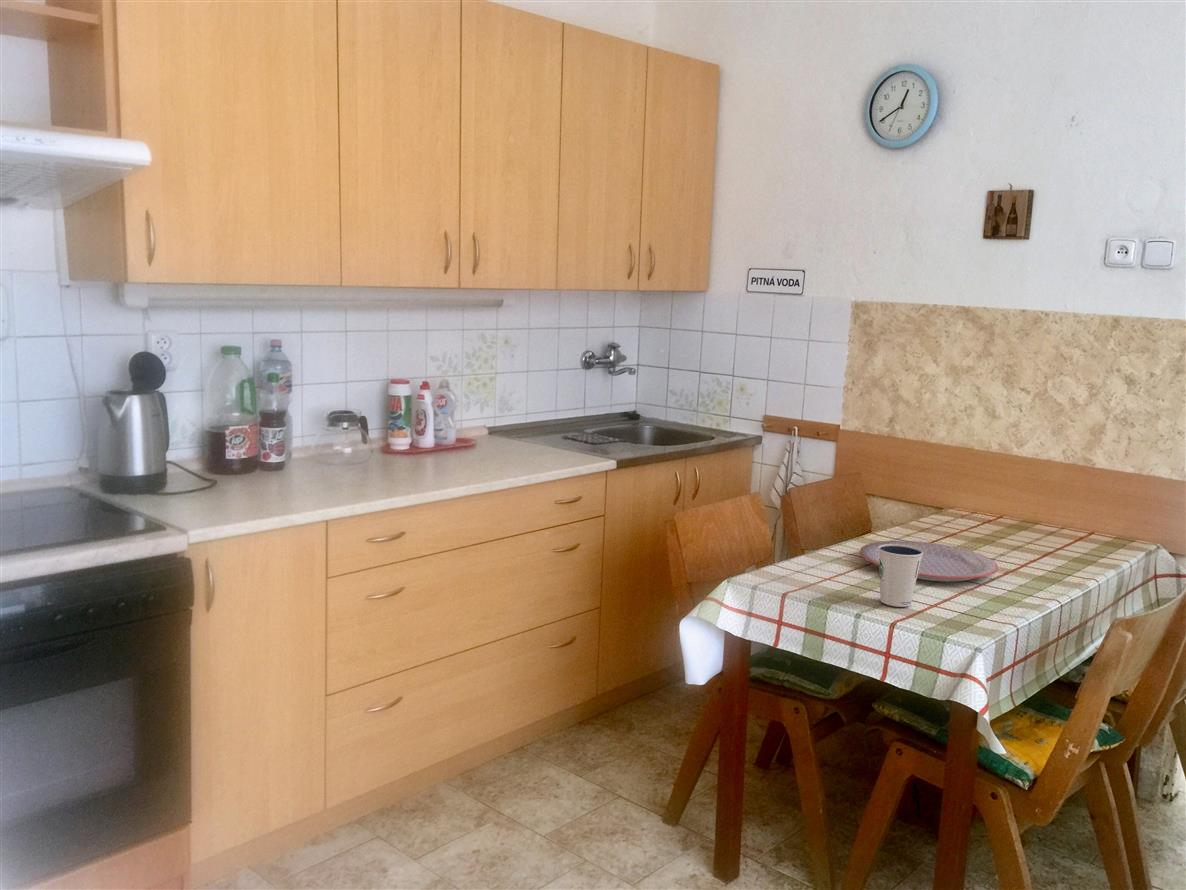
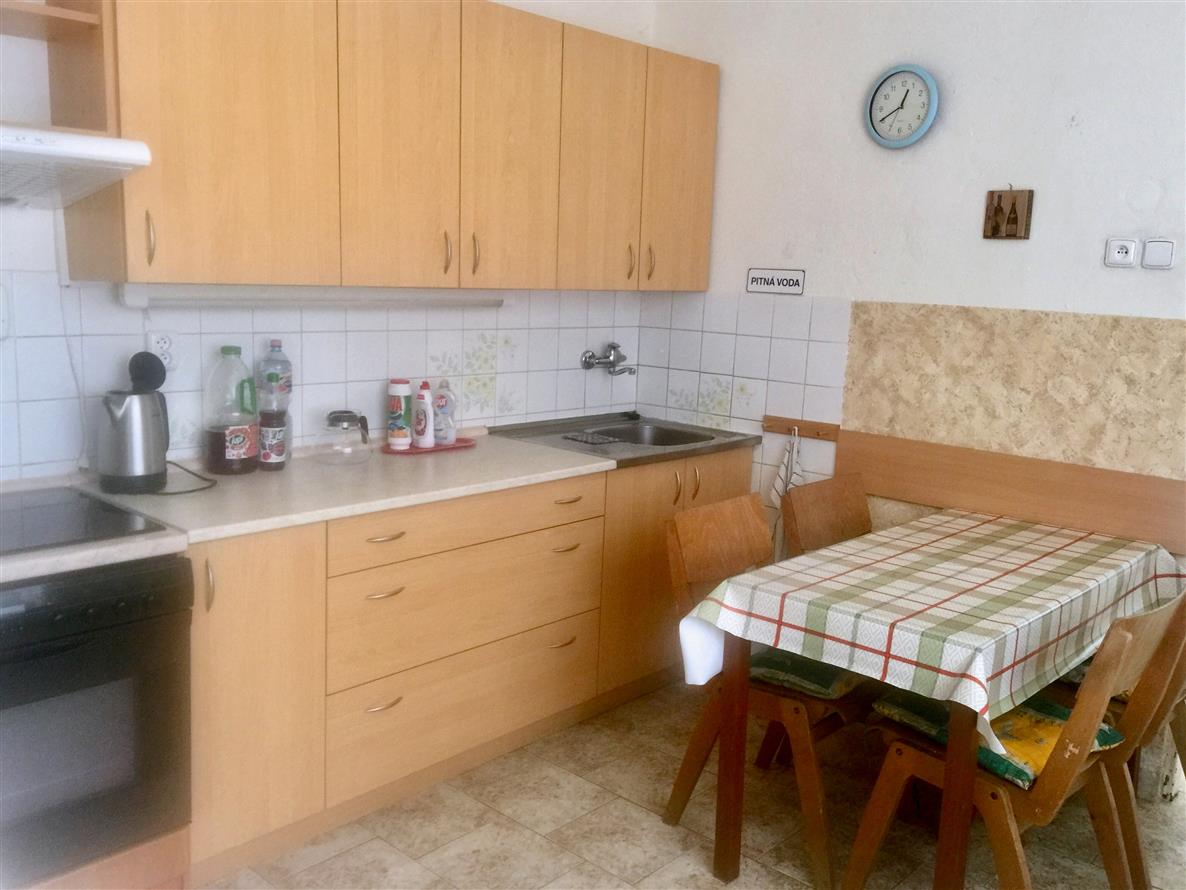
- dixie cup (898, 576)
- plate (927, 562)
